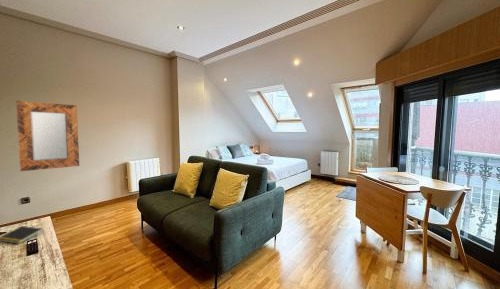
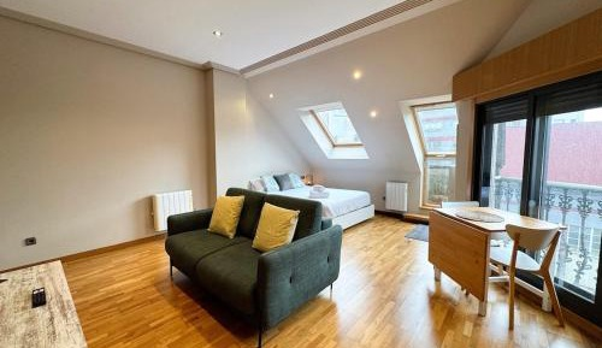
- notepad (20, 234)
- home mirror (50, 136)
